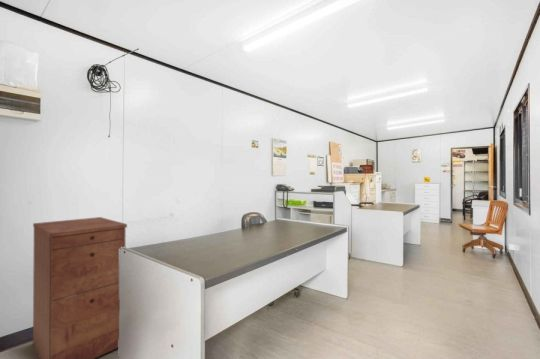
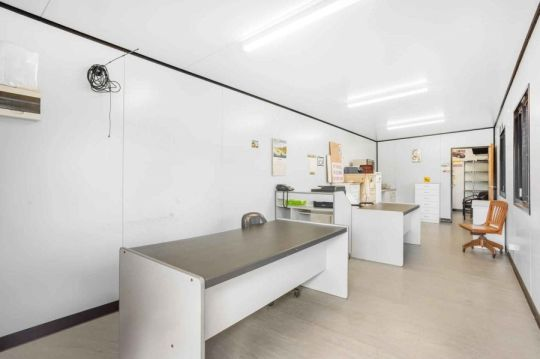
- filing cabinet (79, 284)
